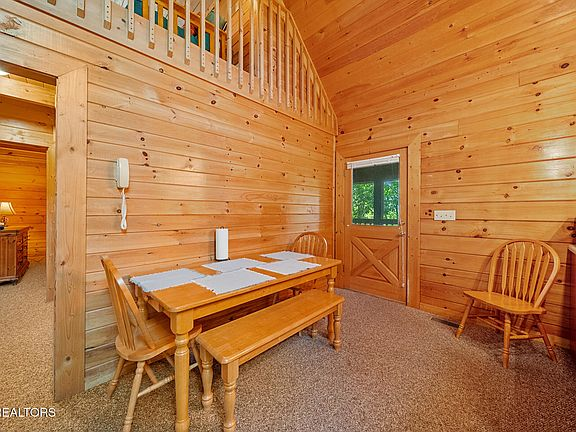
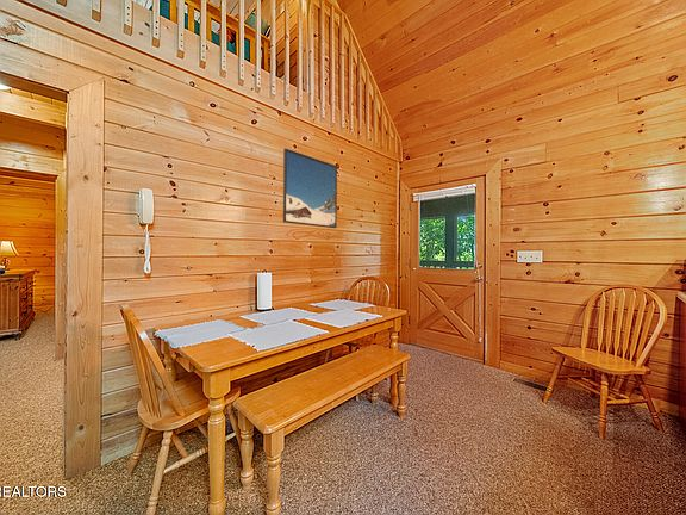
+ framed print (312, 191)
